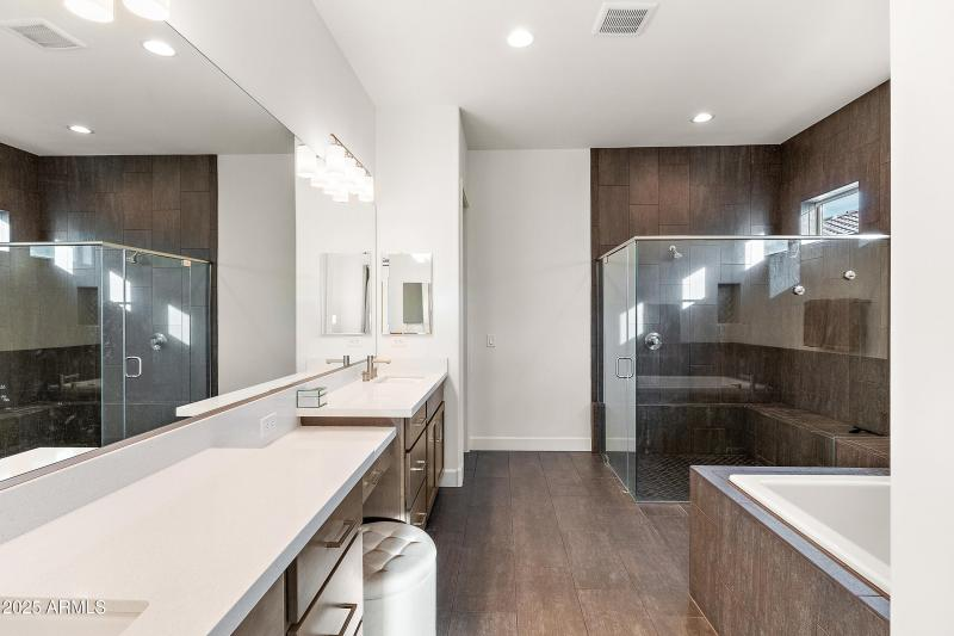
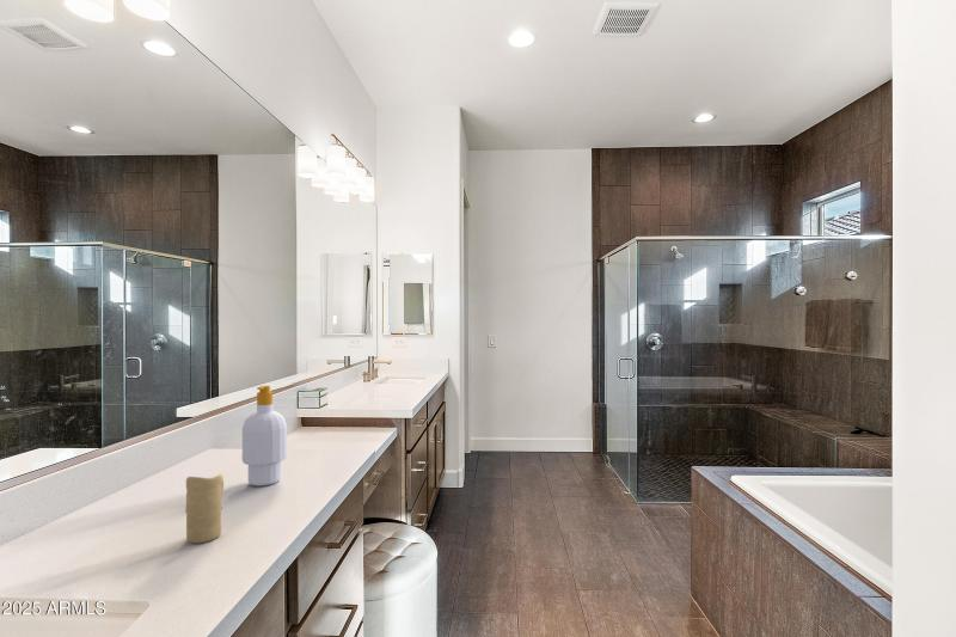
+ soap bottle (264, 434)
+ candle (204, 504)
